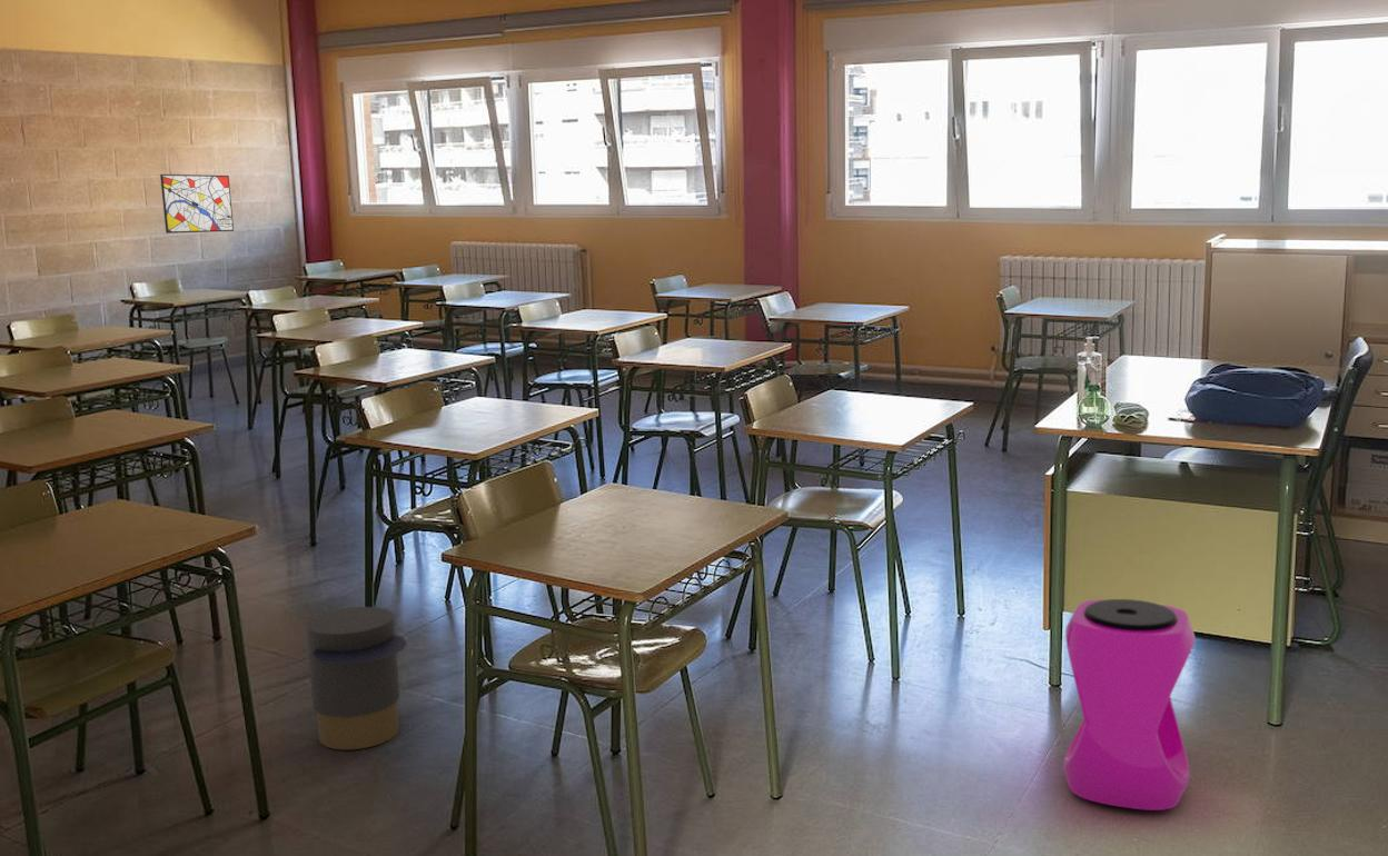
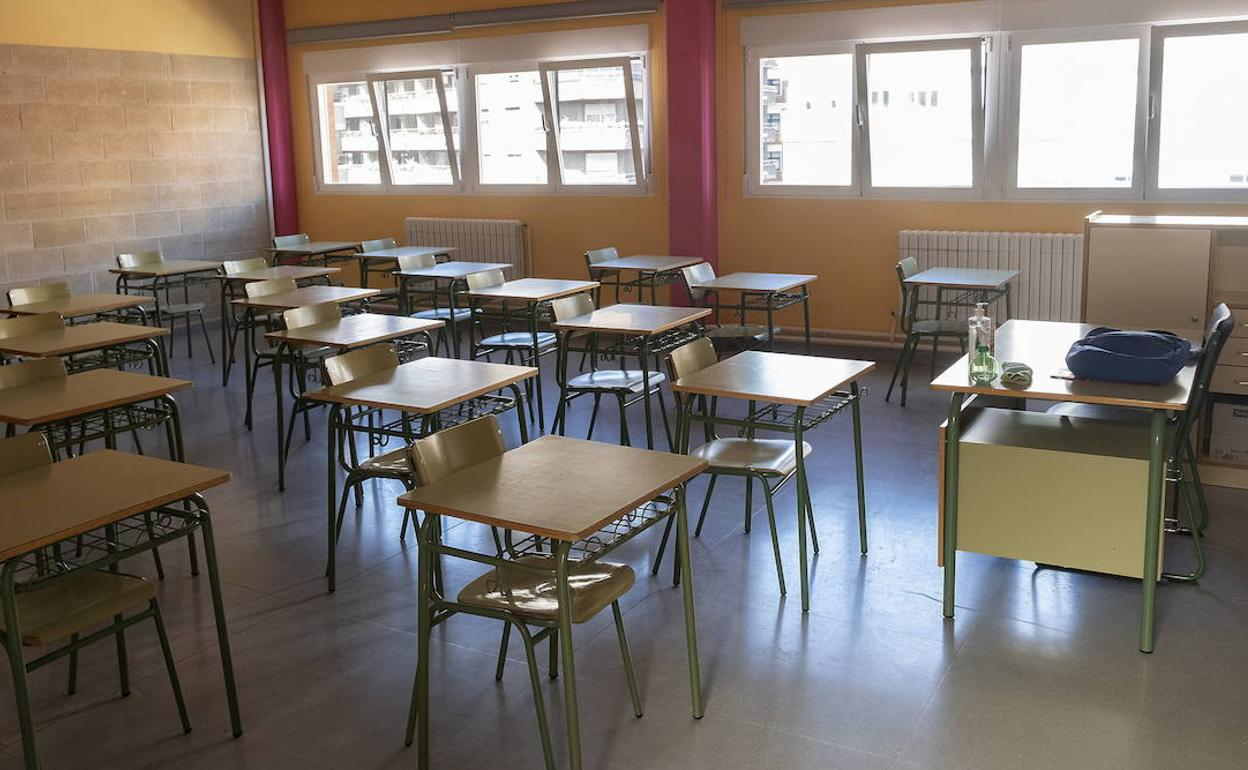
- wall art (198, 203)
- trash can (359, 683)
- stool (1127, 700)
